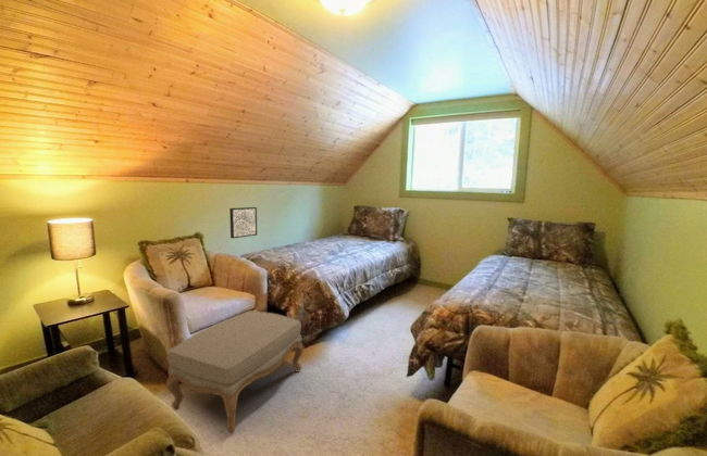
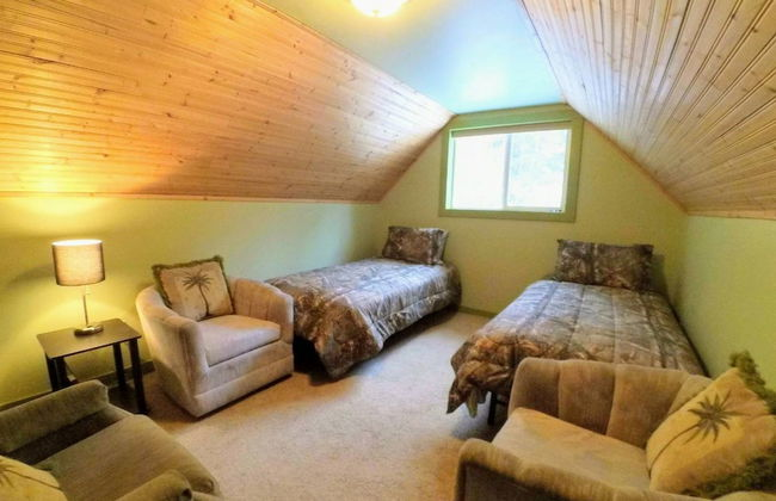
- ottoman (241, 359)
- wall art (244, 221)
